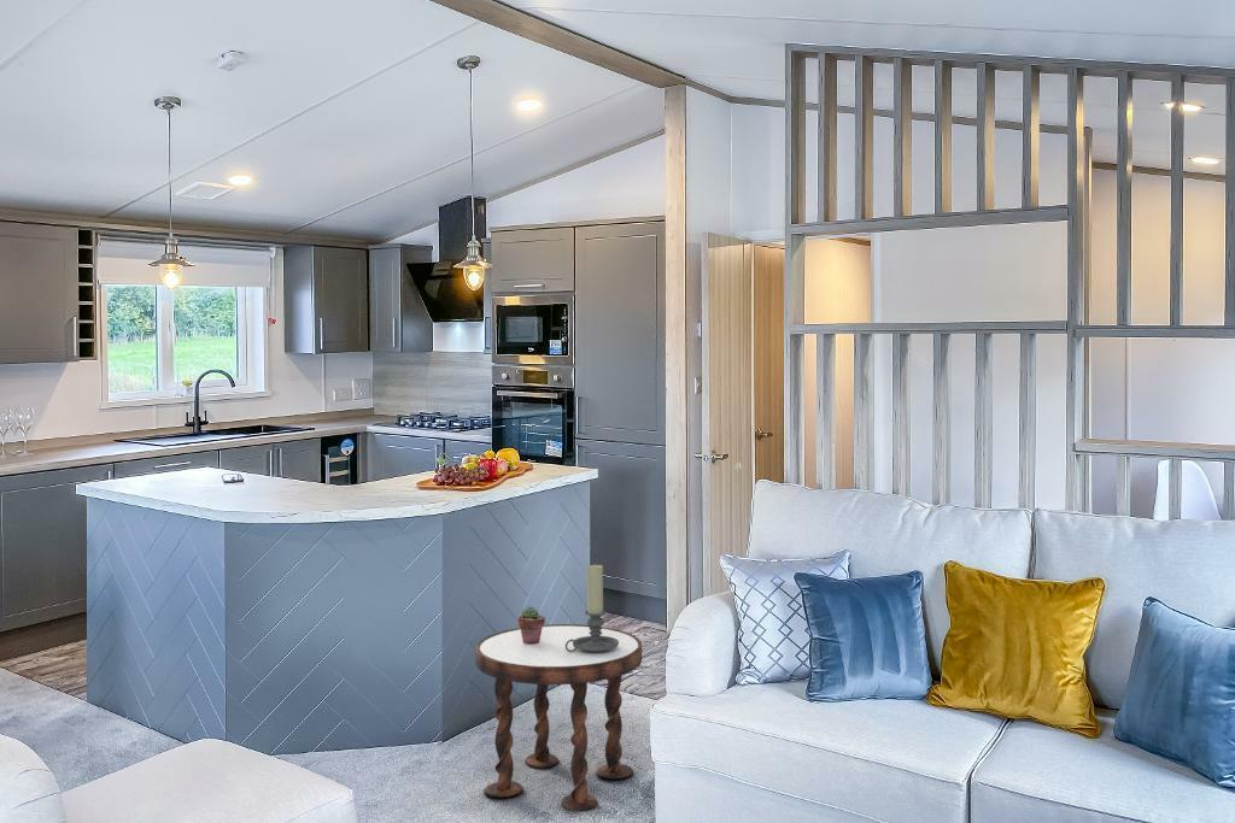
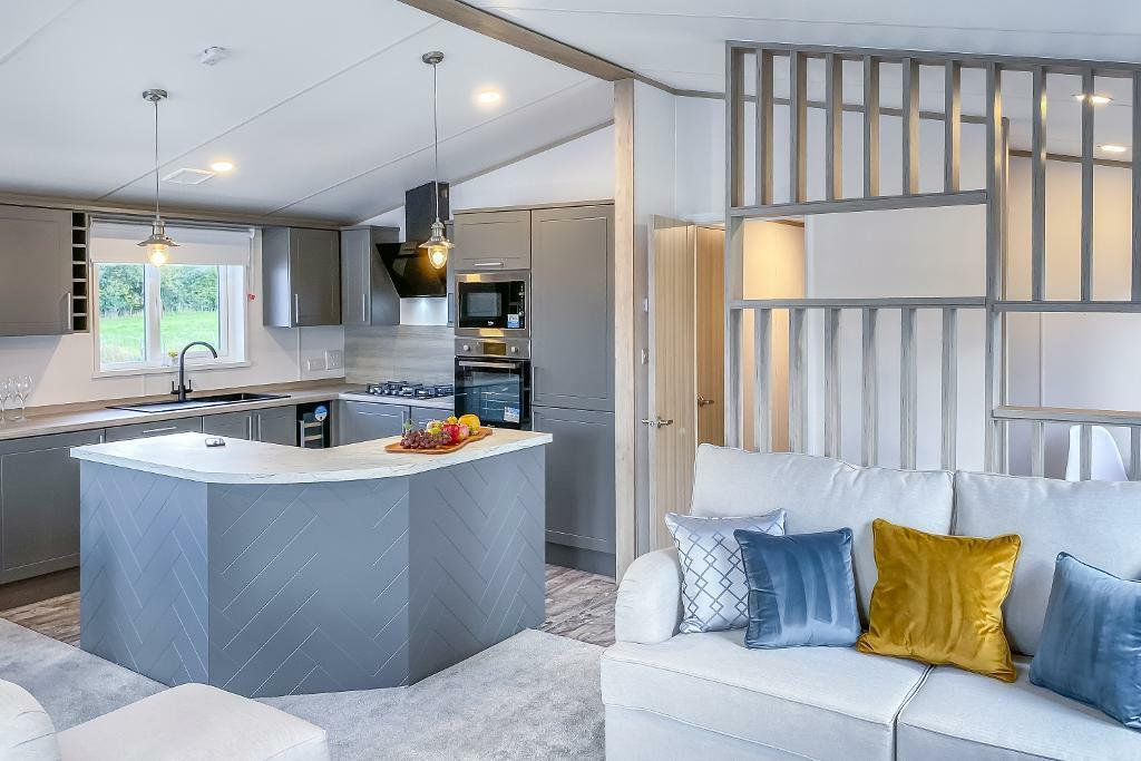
- candle holder (591, 605)
- side table (570, 713)
- potted succulent (531, 622)
